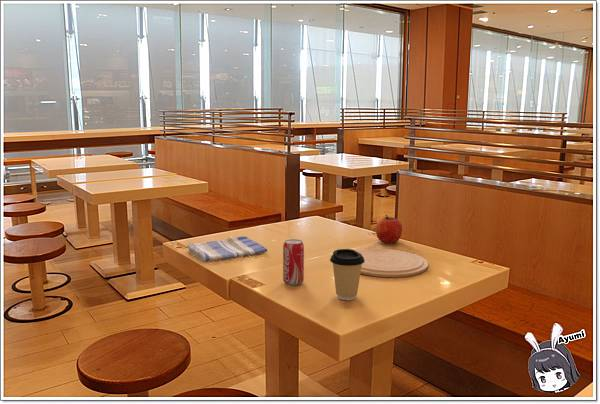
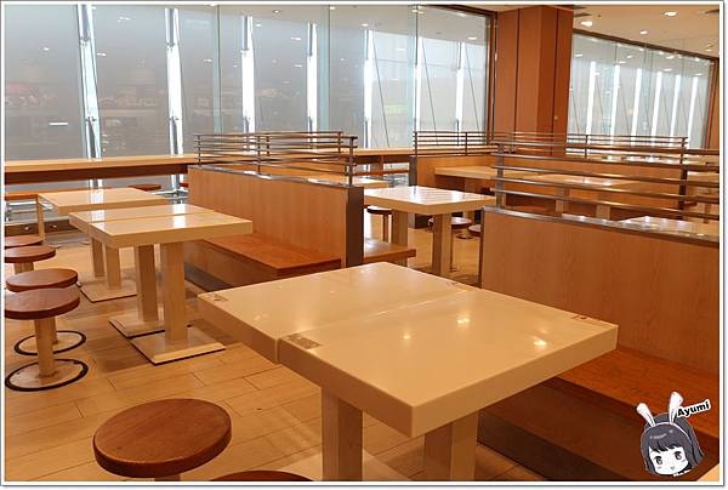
- apple (388, 228)
- beverage can (293, 262)
- coffee cup (346, 274)
- plate (384, 261)
- dish towel (226, 247)
